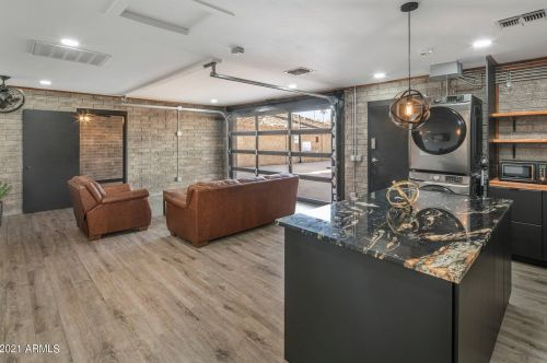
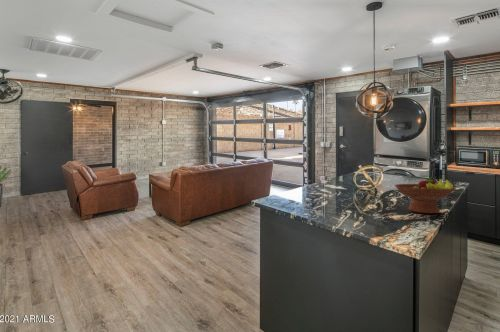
+ fruit bowl (423, 193)
